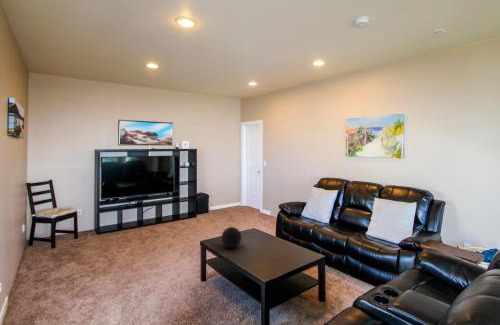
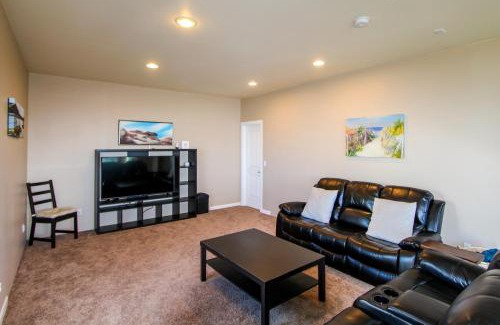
- decorative orb (231, 237)
